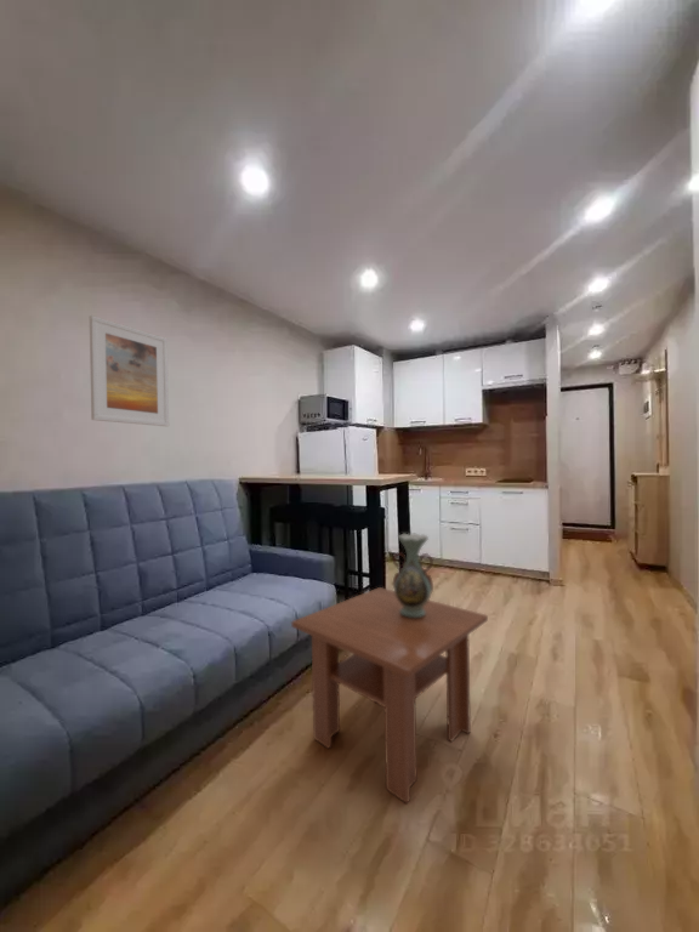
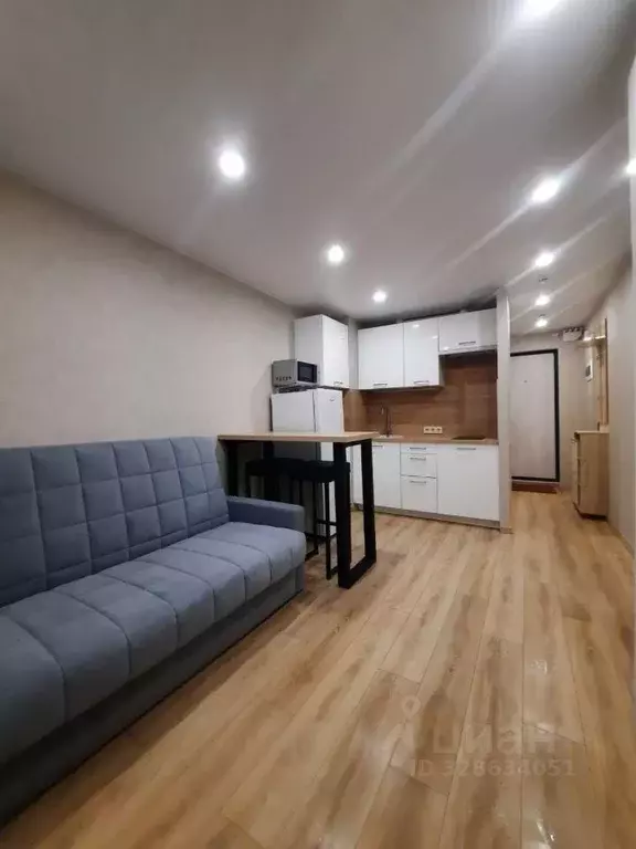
- decorative vase (413, 574)
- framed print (132, 375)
- coffee table (391, 676)
